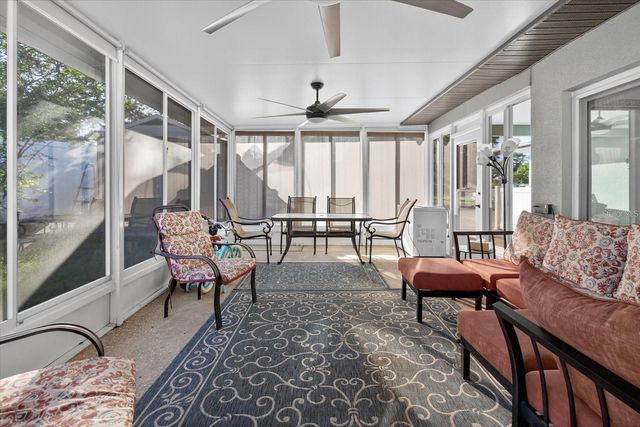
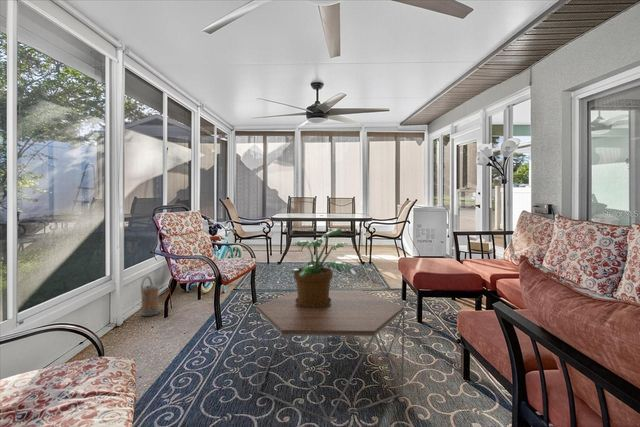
+ potted plant (324, 265)
+ watering can (150, 294)
+ coffee table (329, 338)
